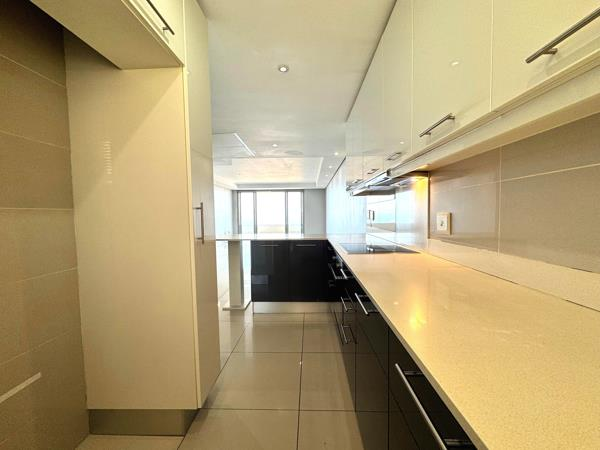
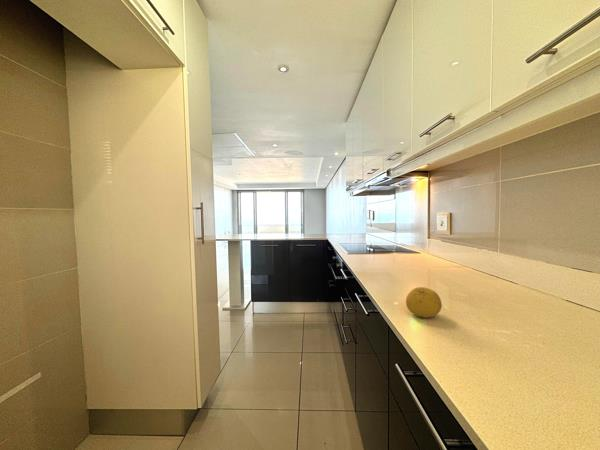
+ fruit (423, 301)
